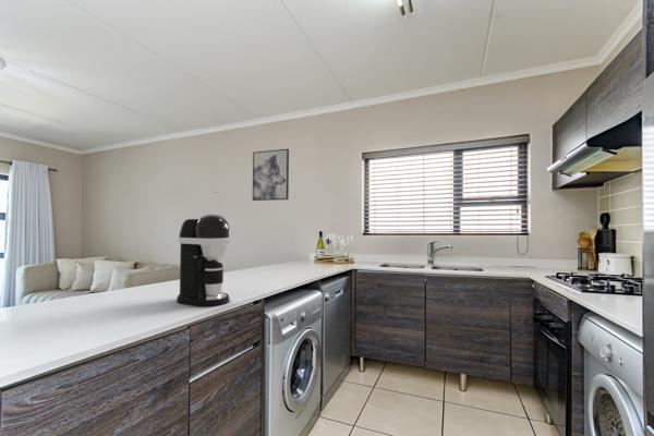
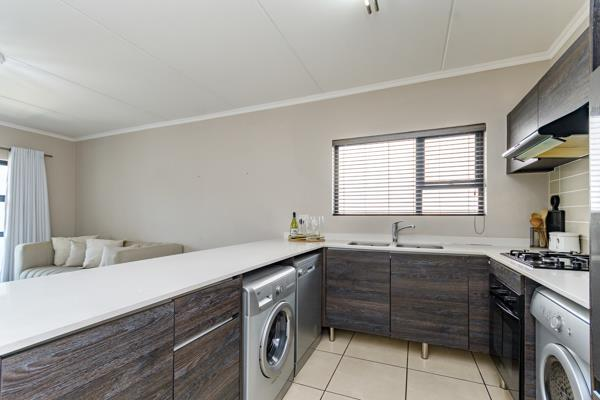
- coffee maker (204, 257)
- wall art (269, 174)
